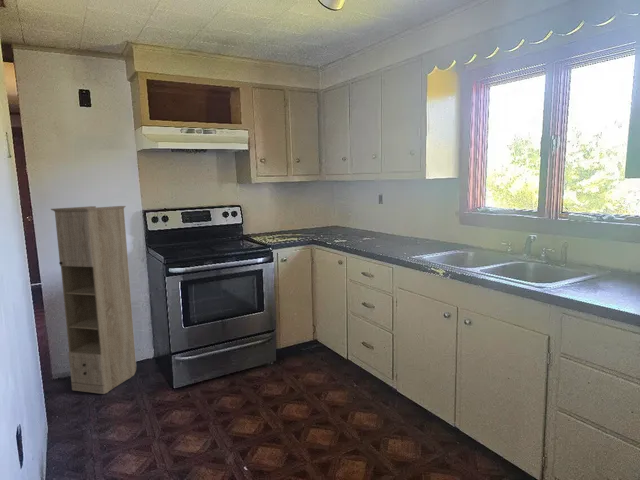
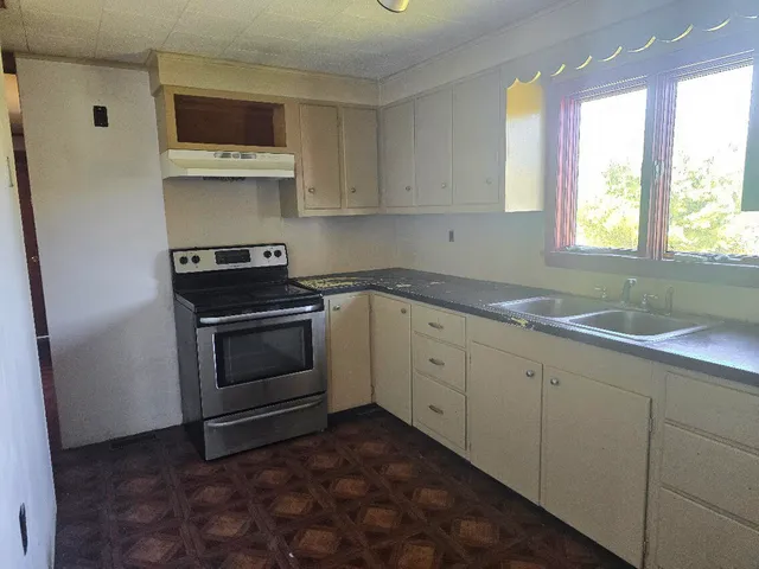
- storage cabinet (97, 296)
